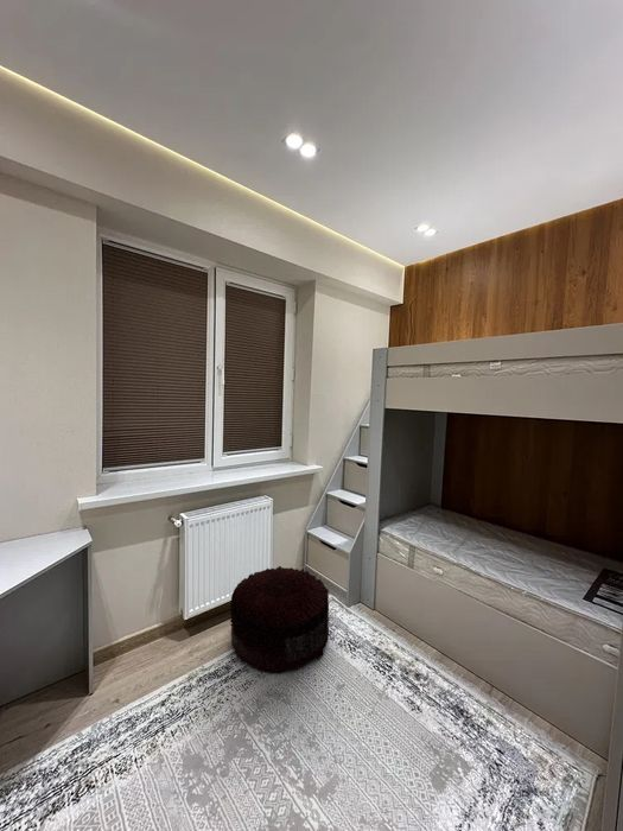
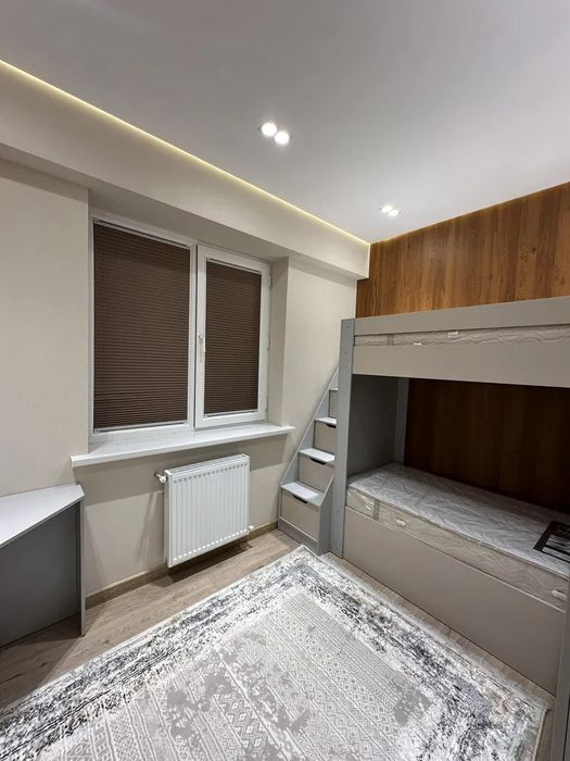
- pouf (281, 610)
